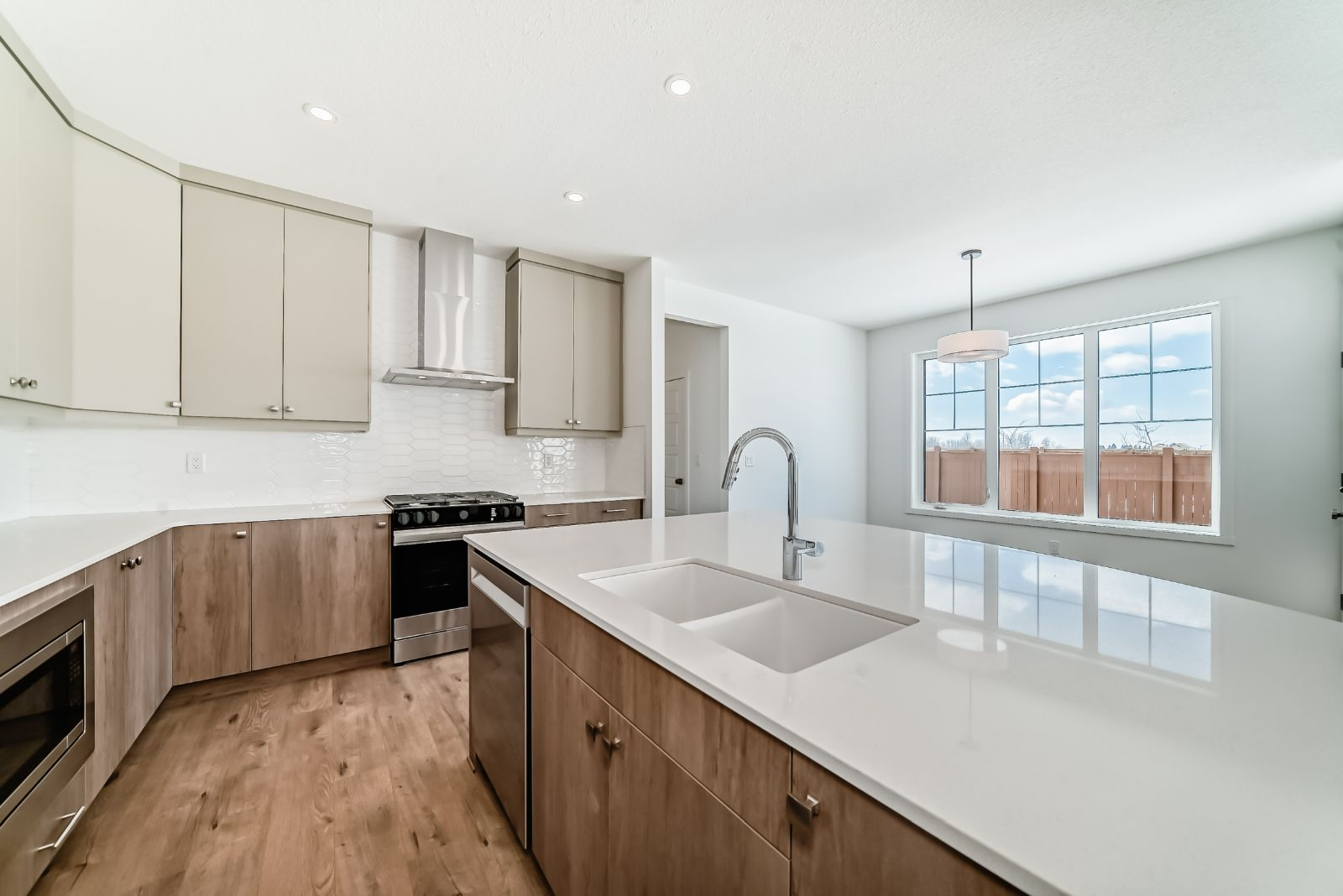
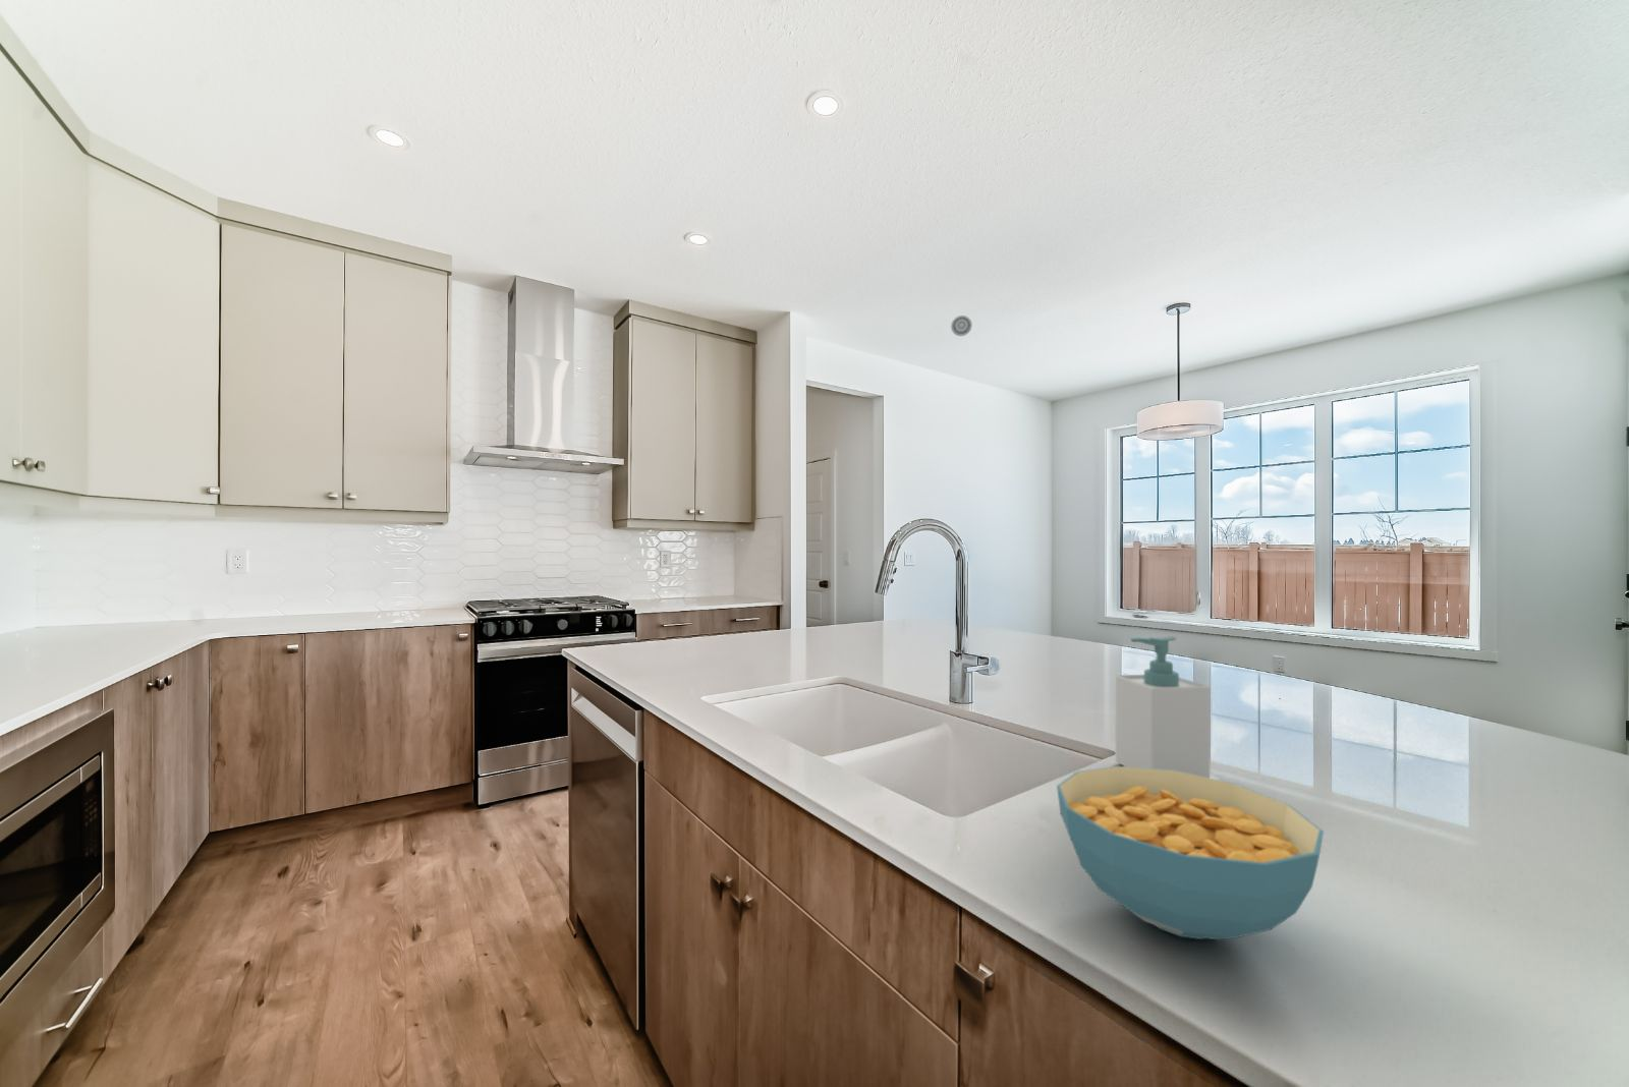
+ soap bottle (1160, 704)
+ cereal bowl (1178, 863)
+ smoke detector (961, 325)
